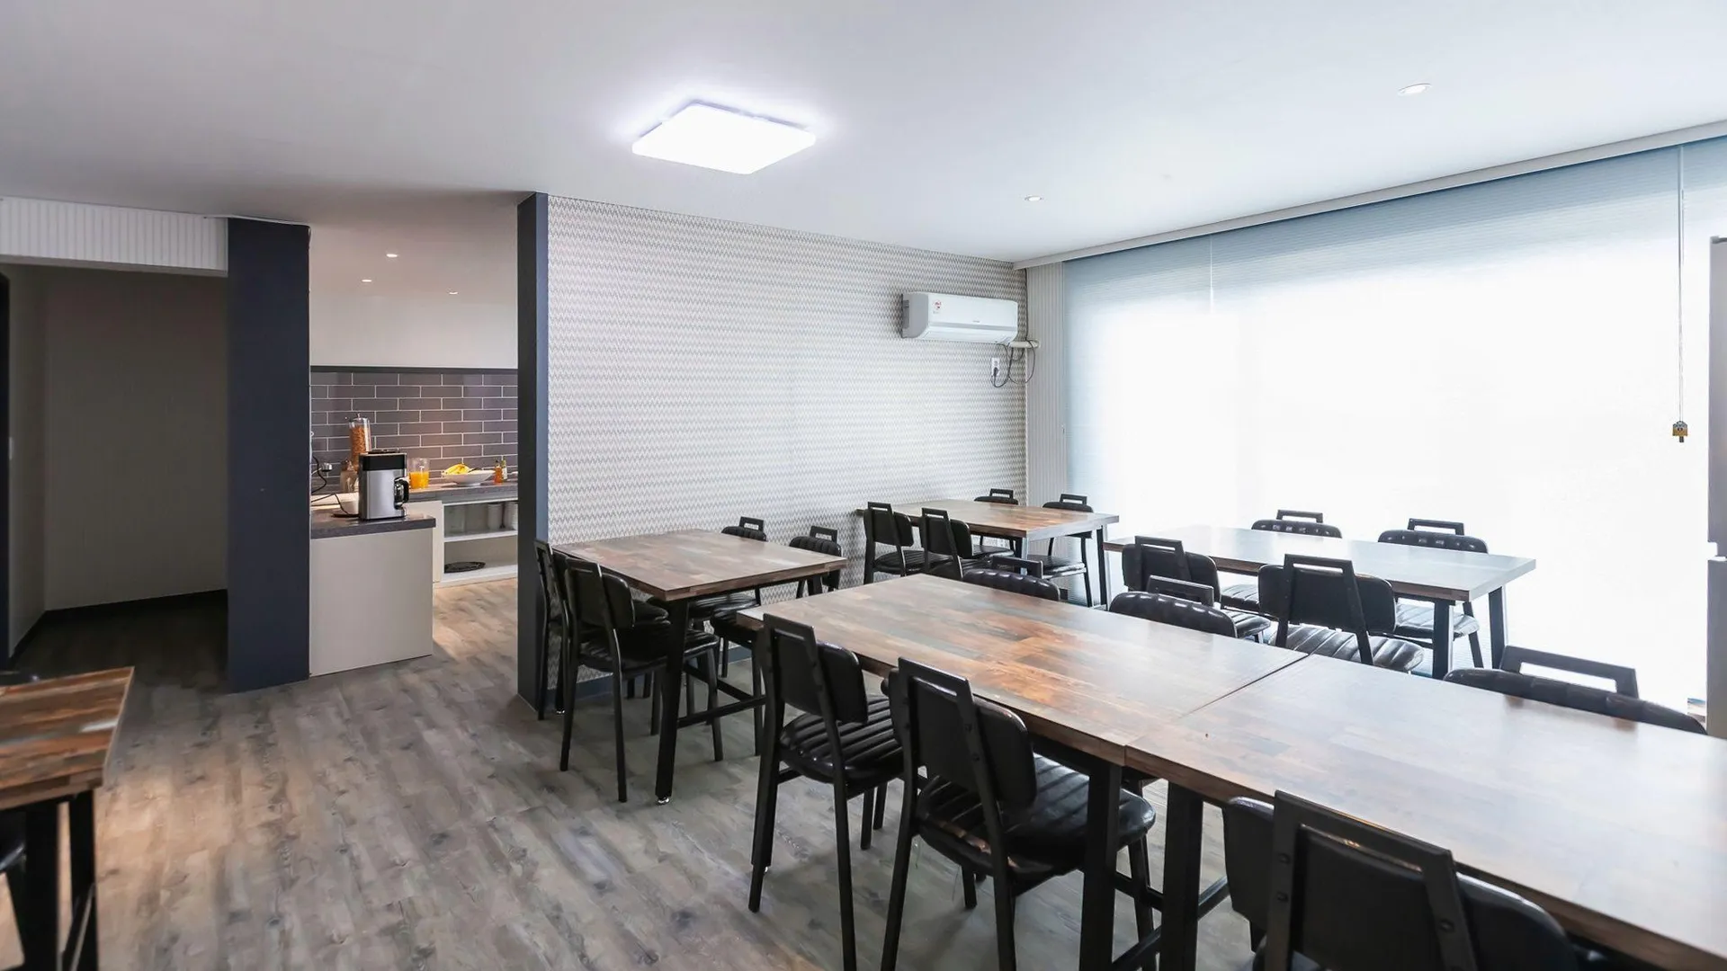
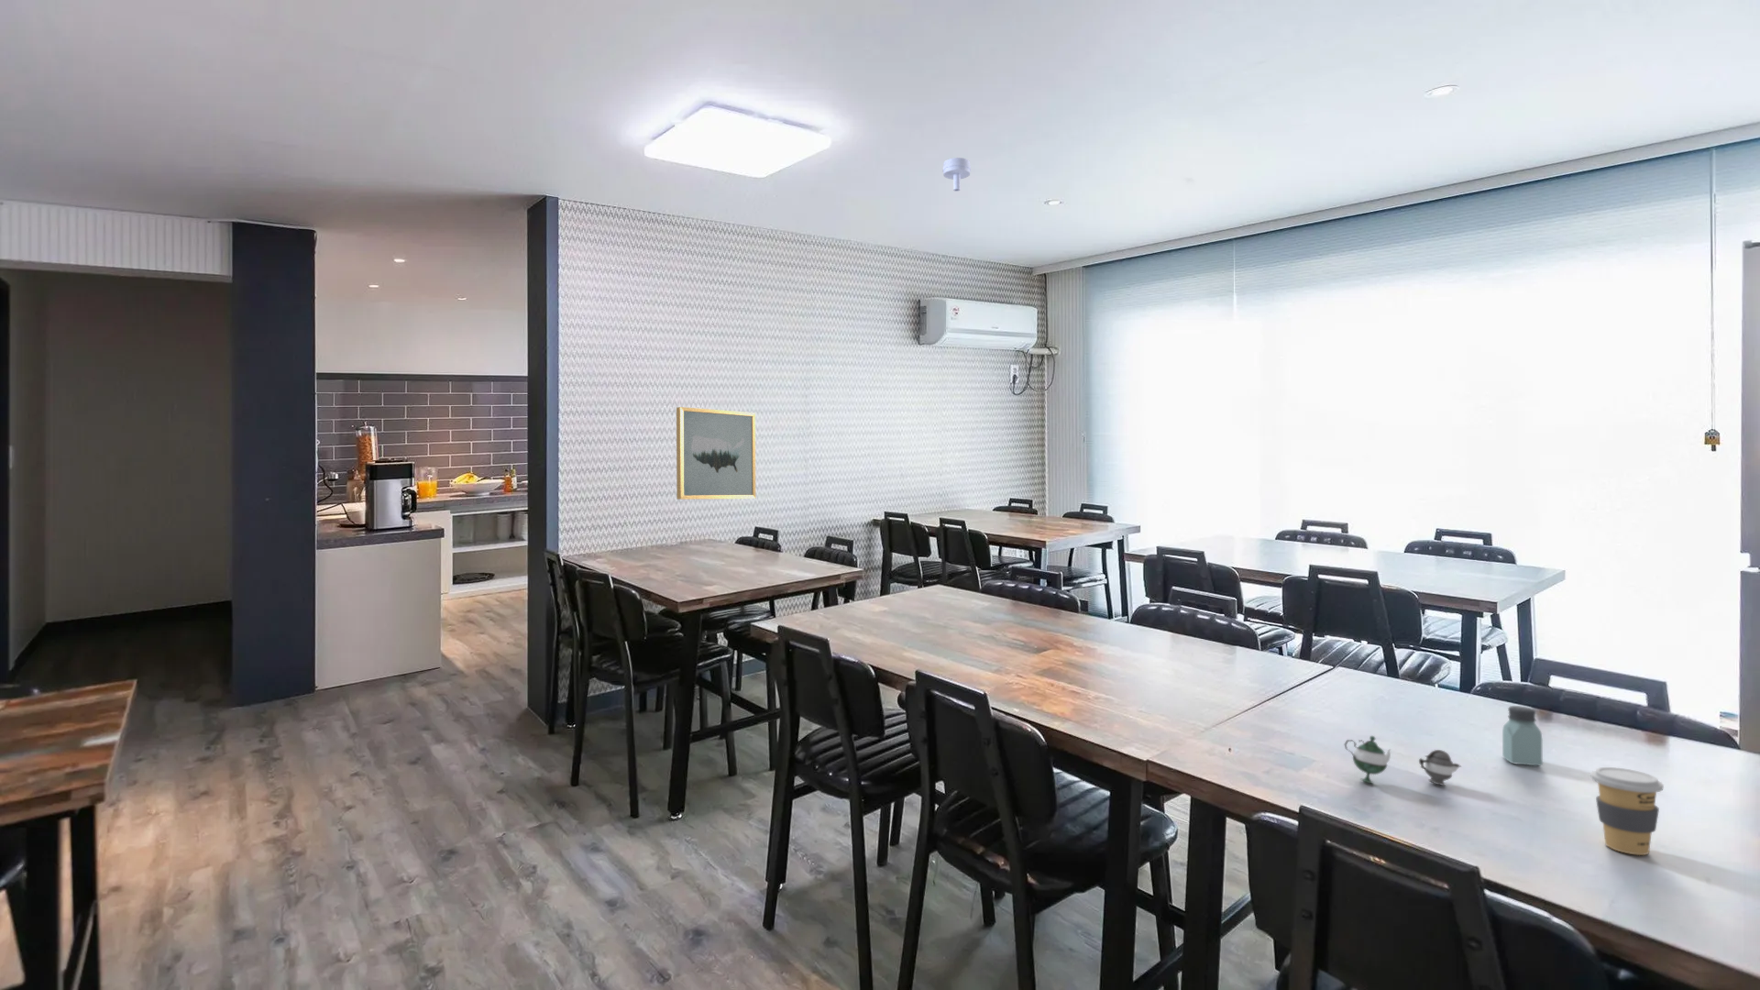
+ saltshaker (1522, 734)
+ wall art (717, 453)
+ coffee cup (1626, 810)
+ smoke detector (956, 176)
+ teapot (1390, 757)
